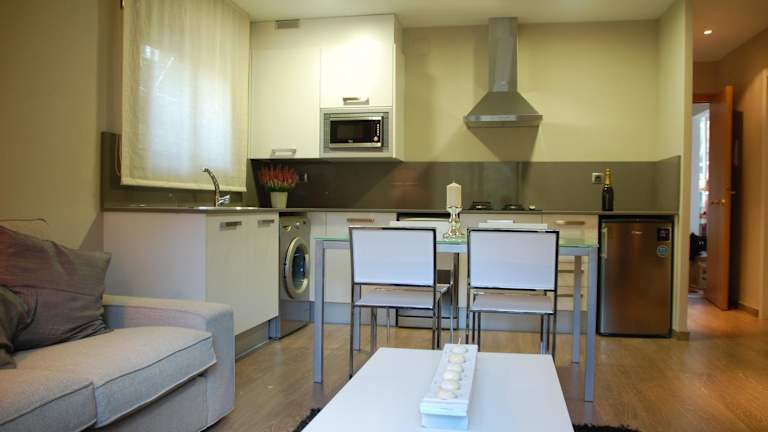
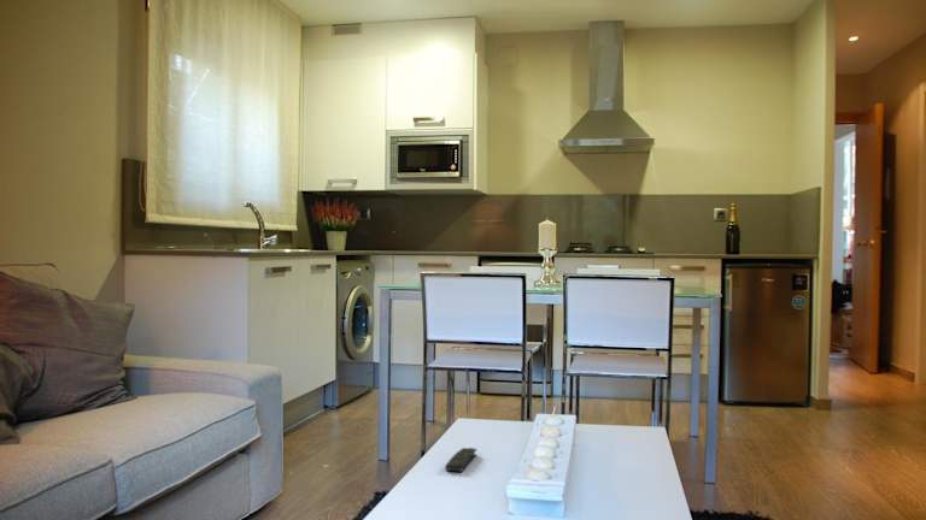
+ remote control (462, 456)
